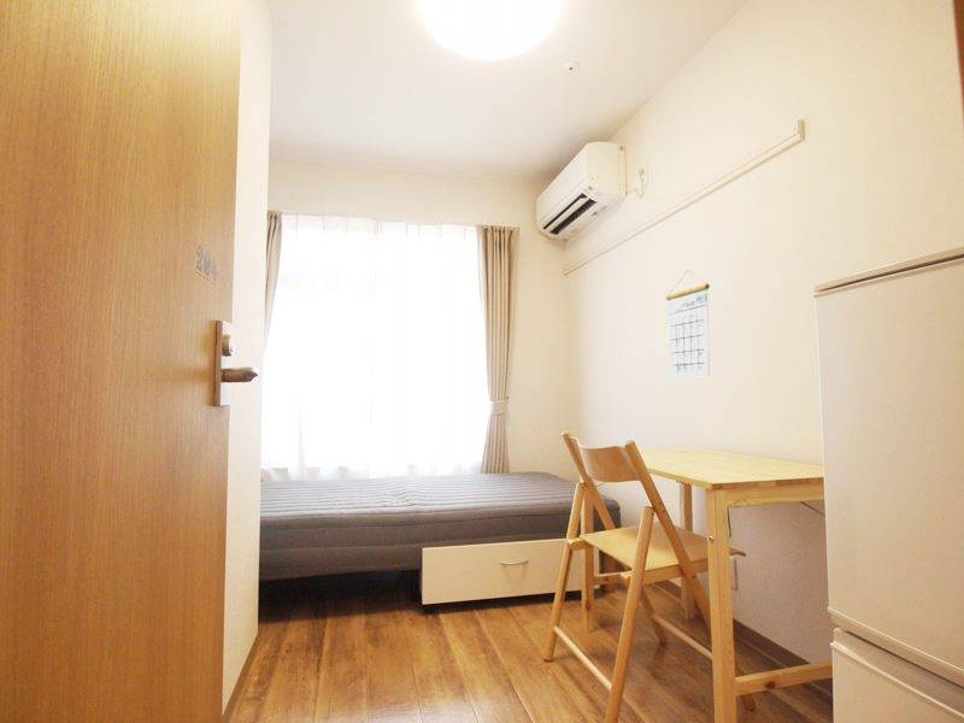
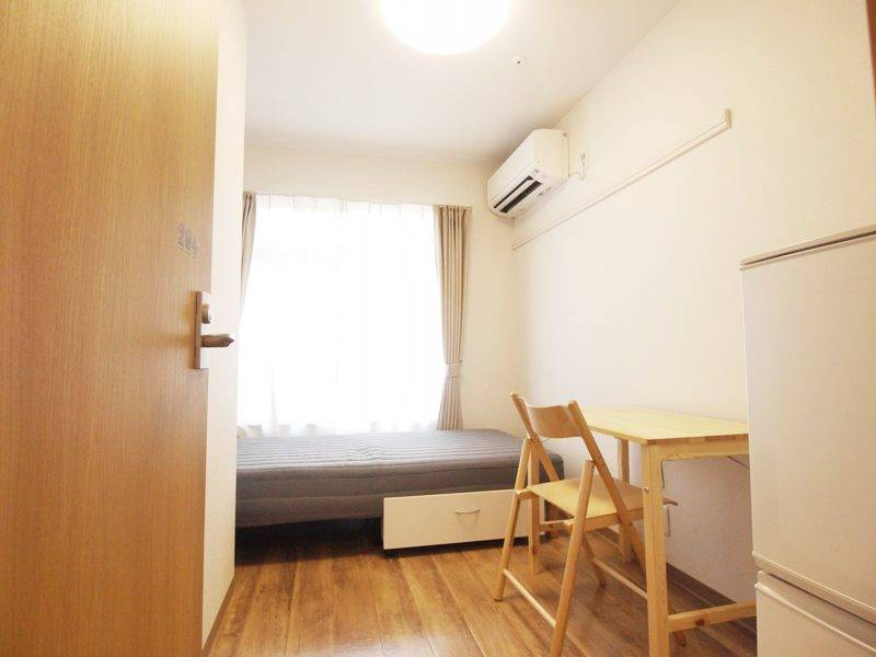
- calendar (687, 323)
